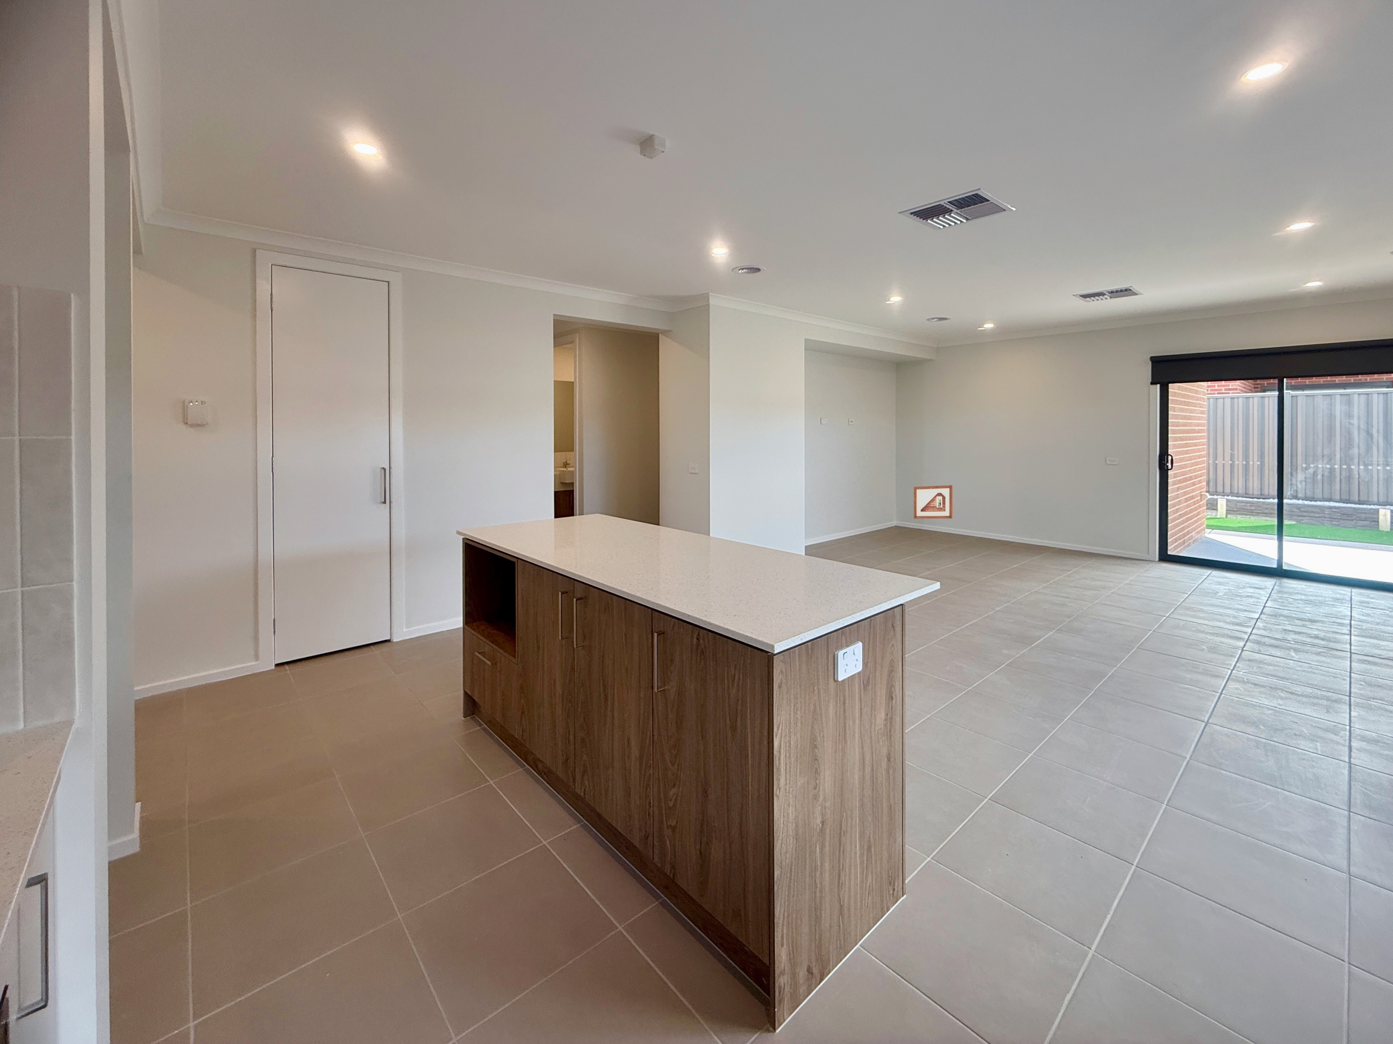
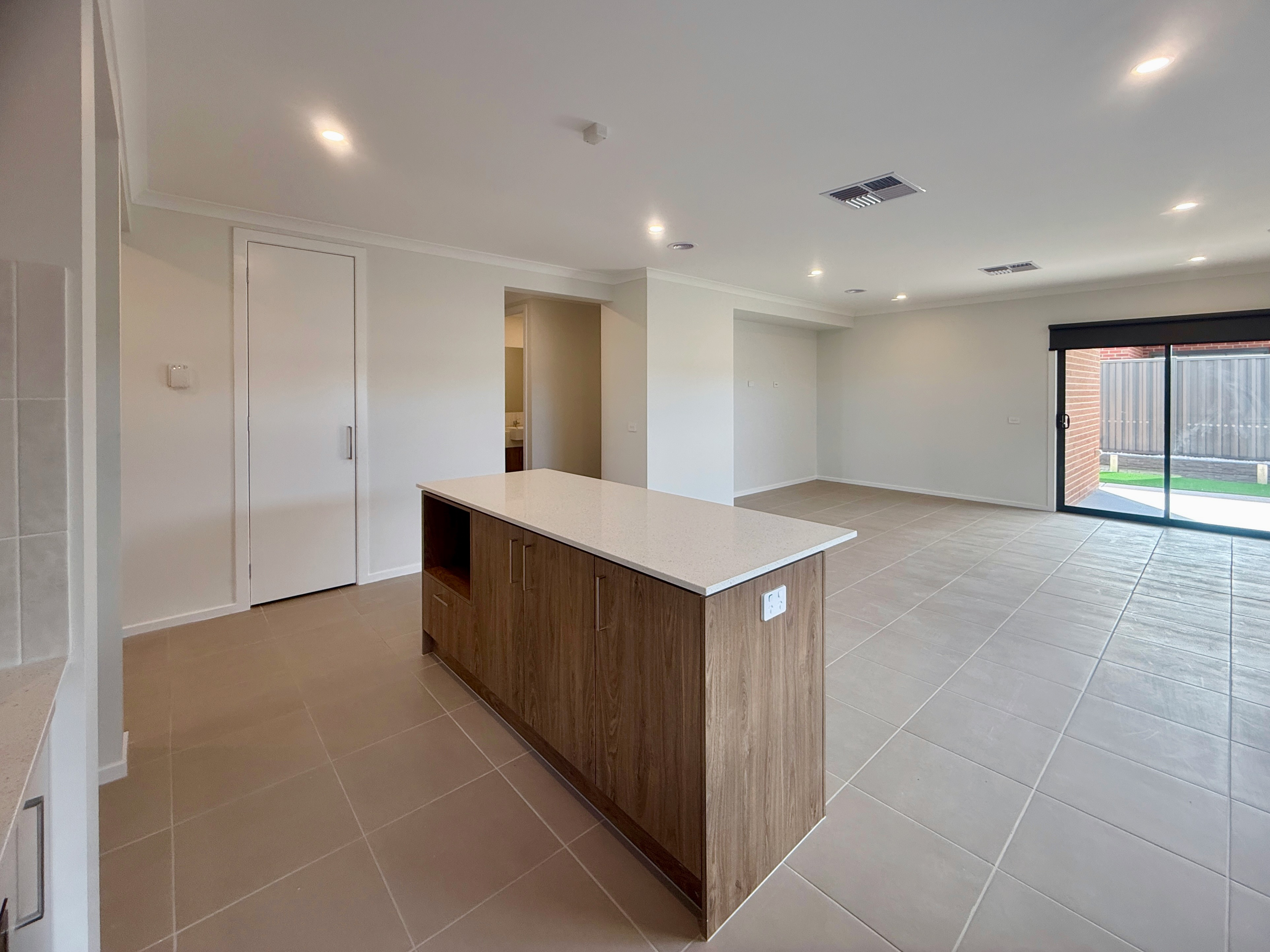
- picture frame (932, 502)
